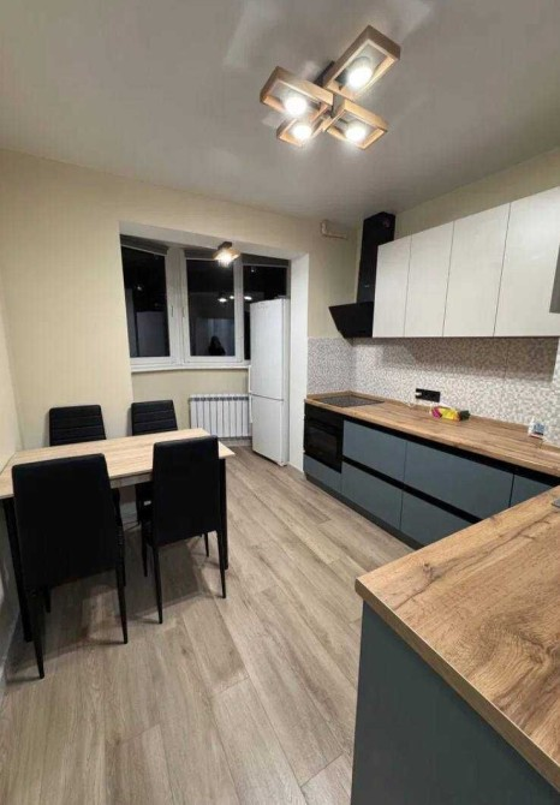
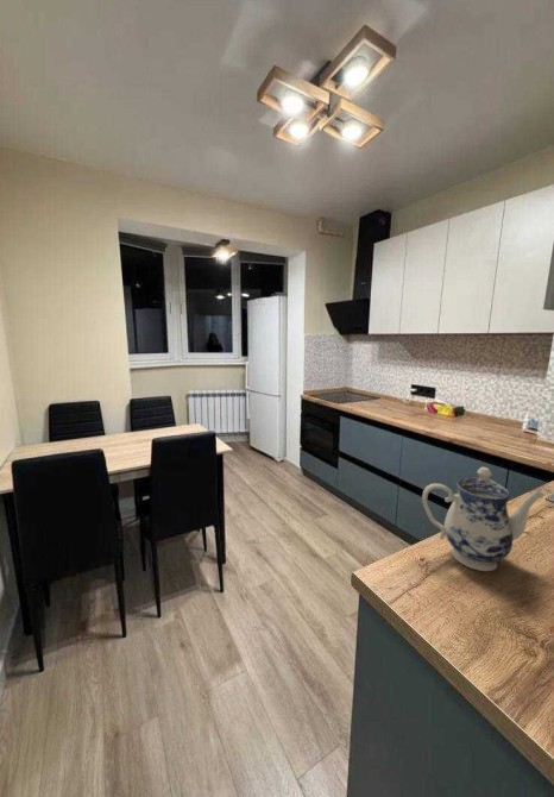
+ teapot (479, 514)
